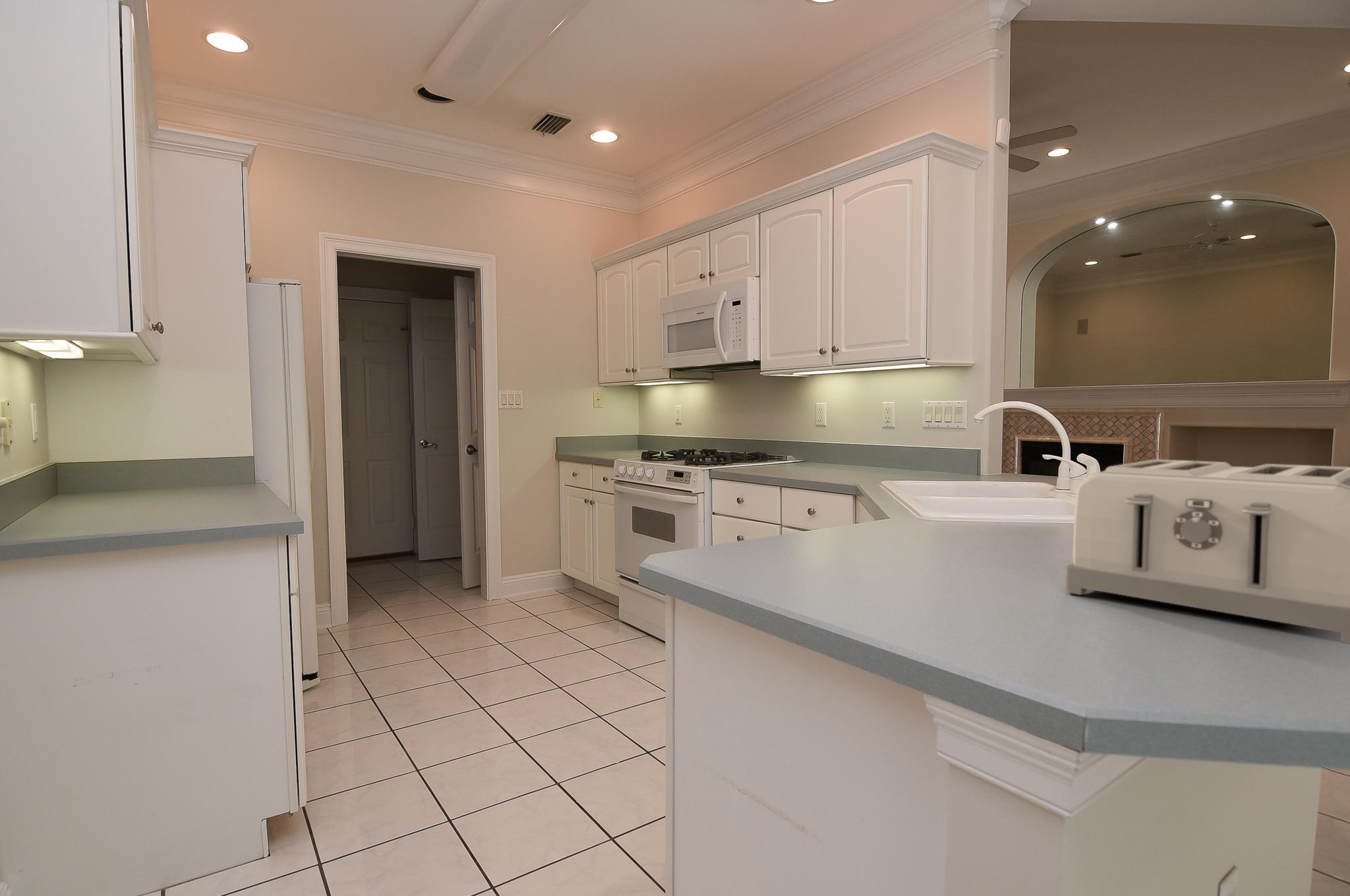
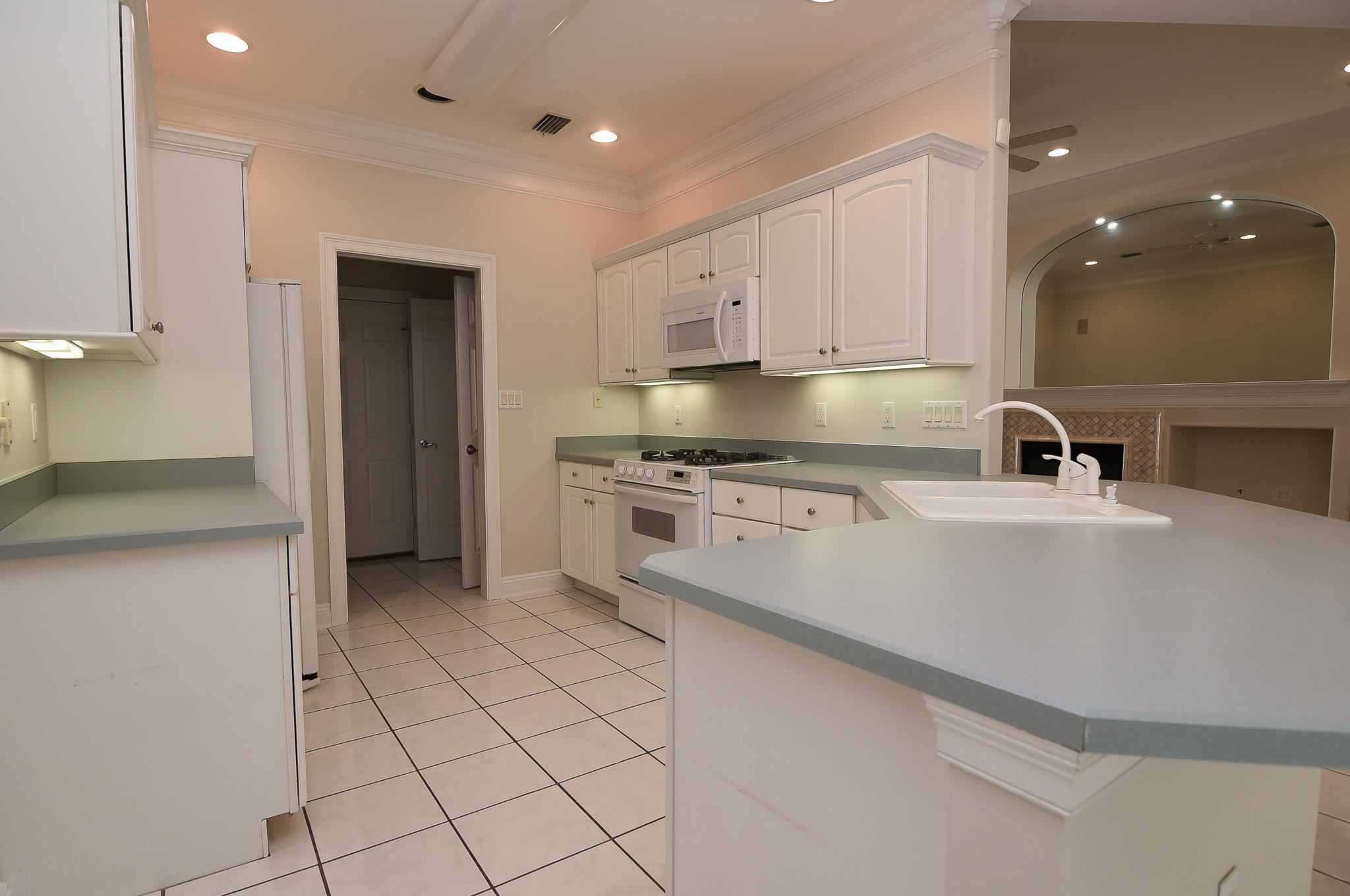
- toaster (1224, 532)
